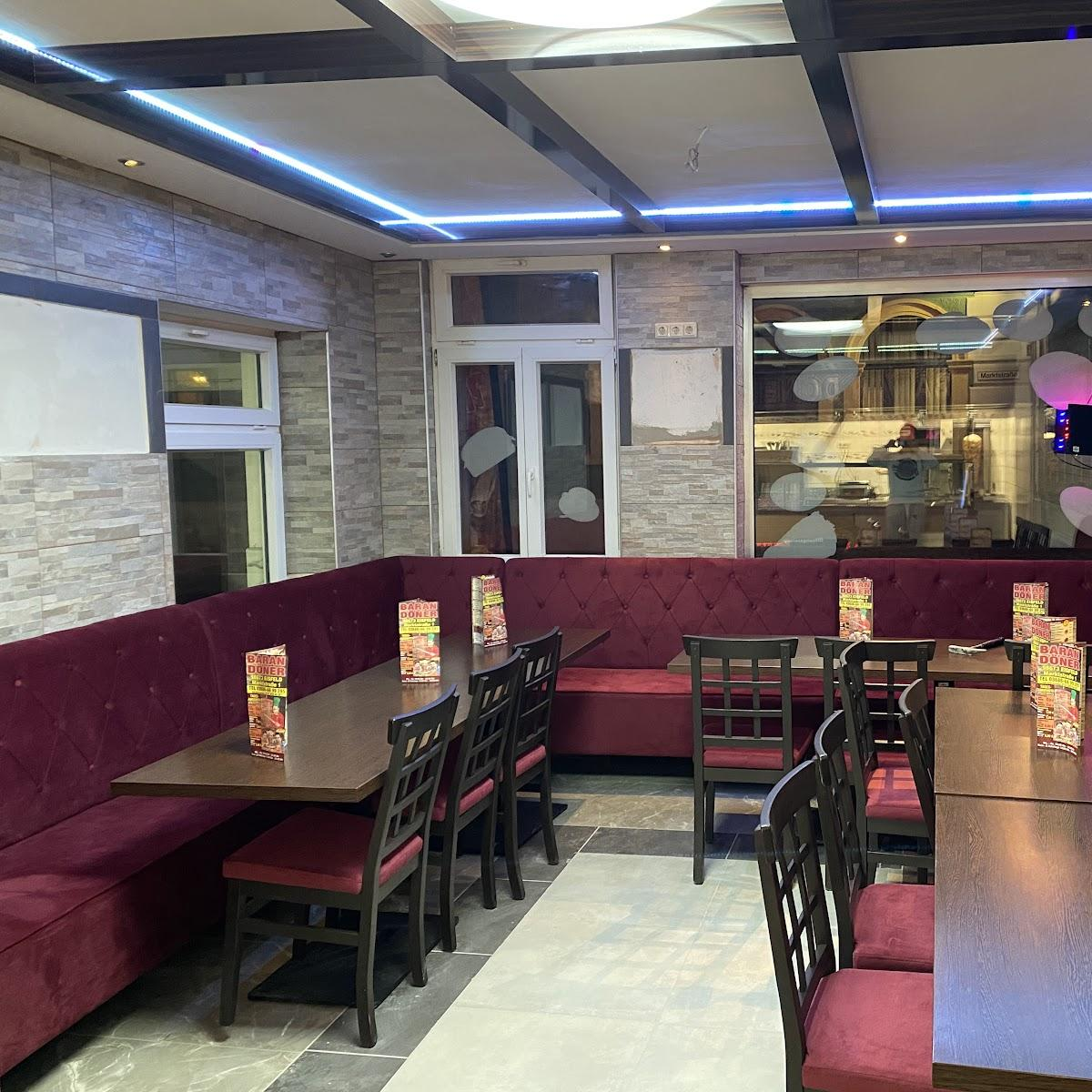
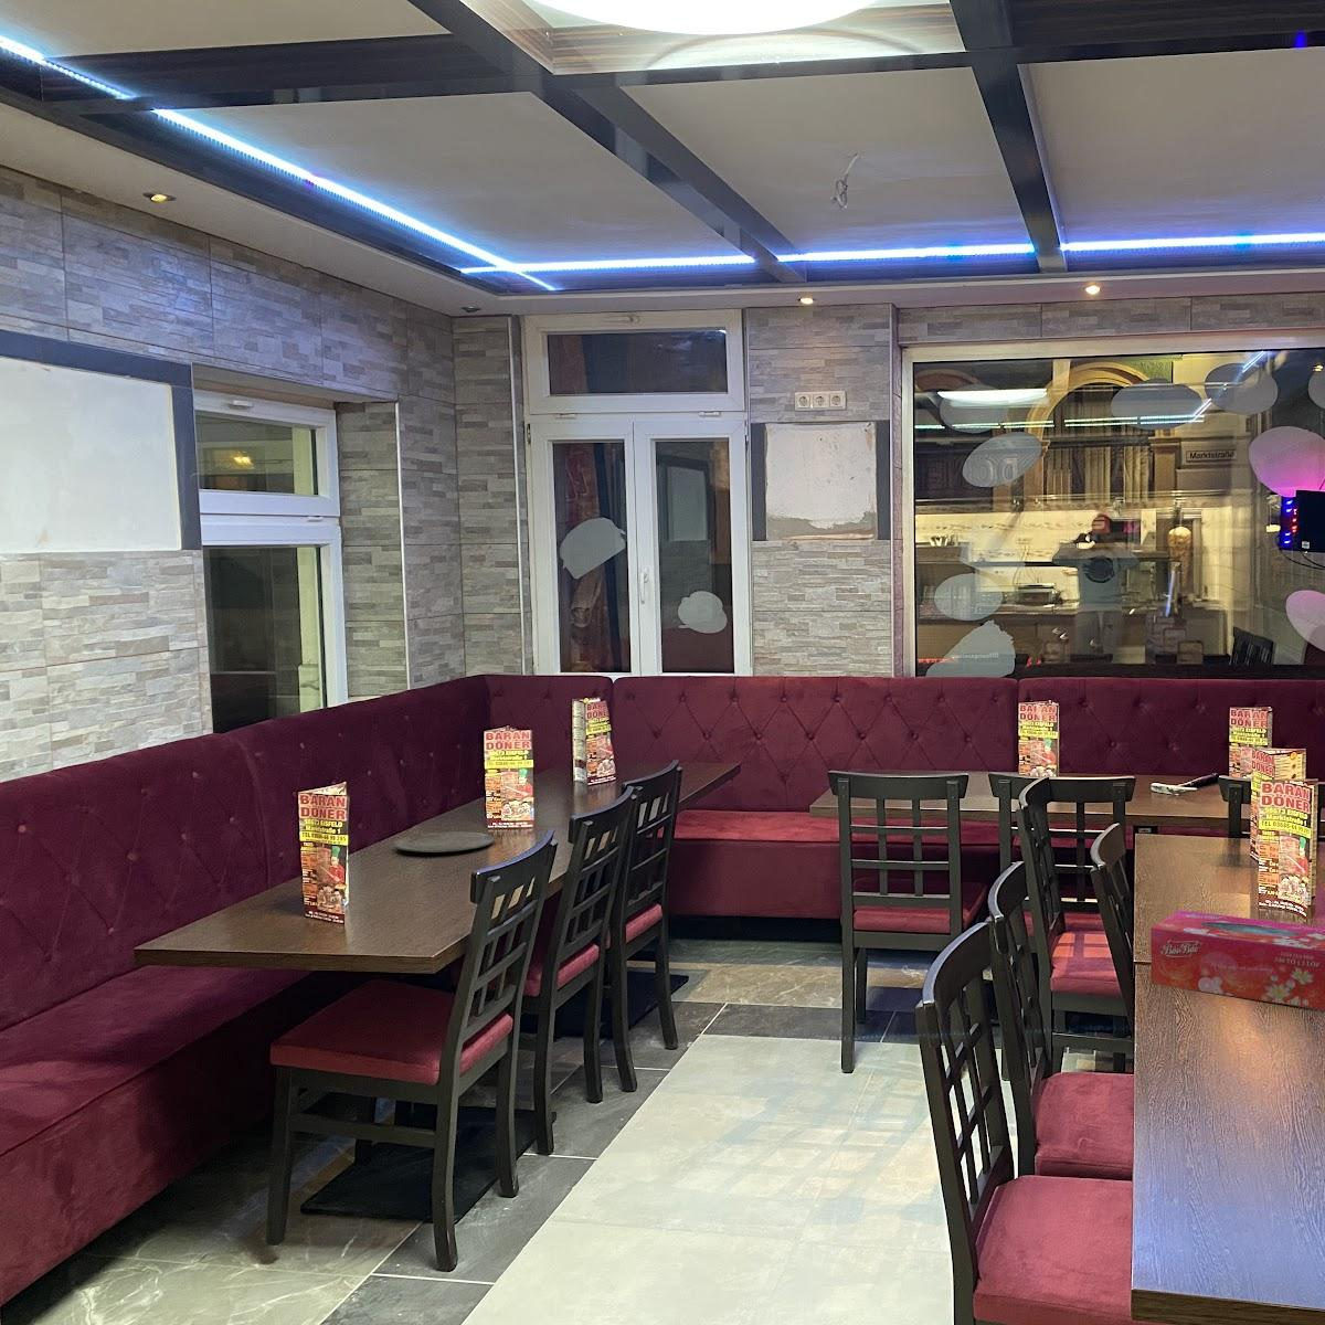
+ tissue box (1249, 957)
+ plate (444, 842)
